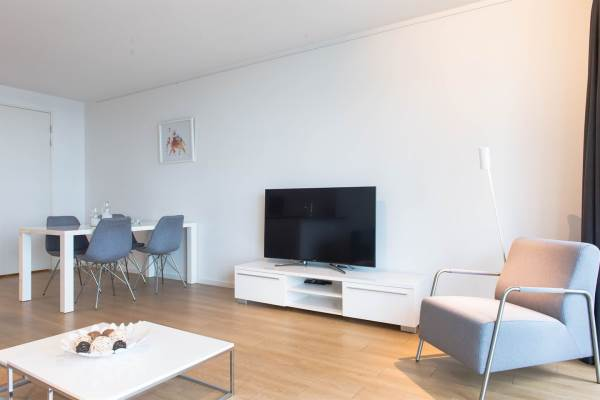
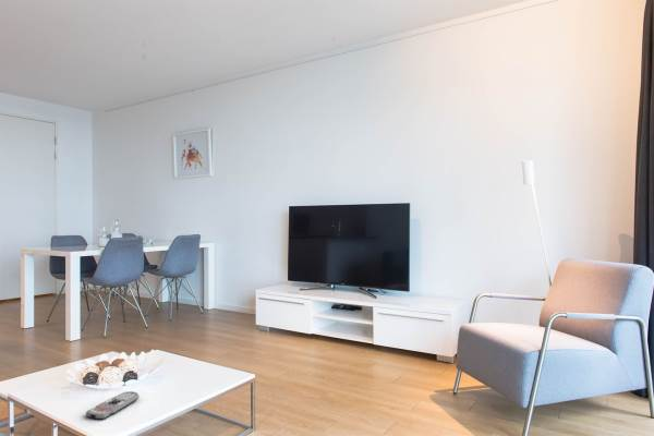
+ remote control (114, 404)
